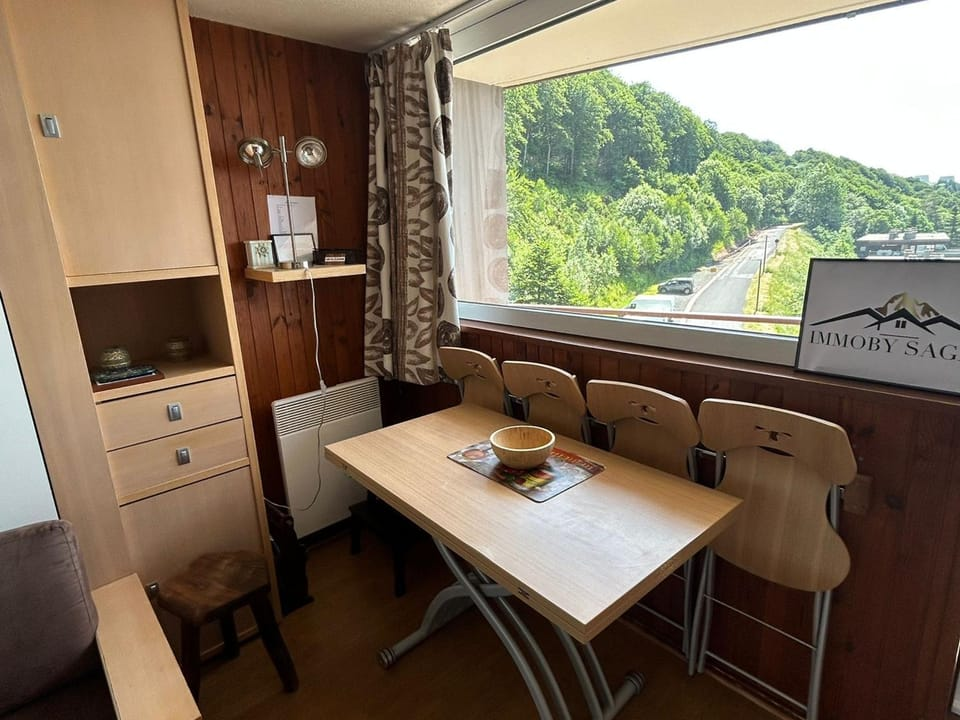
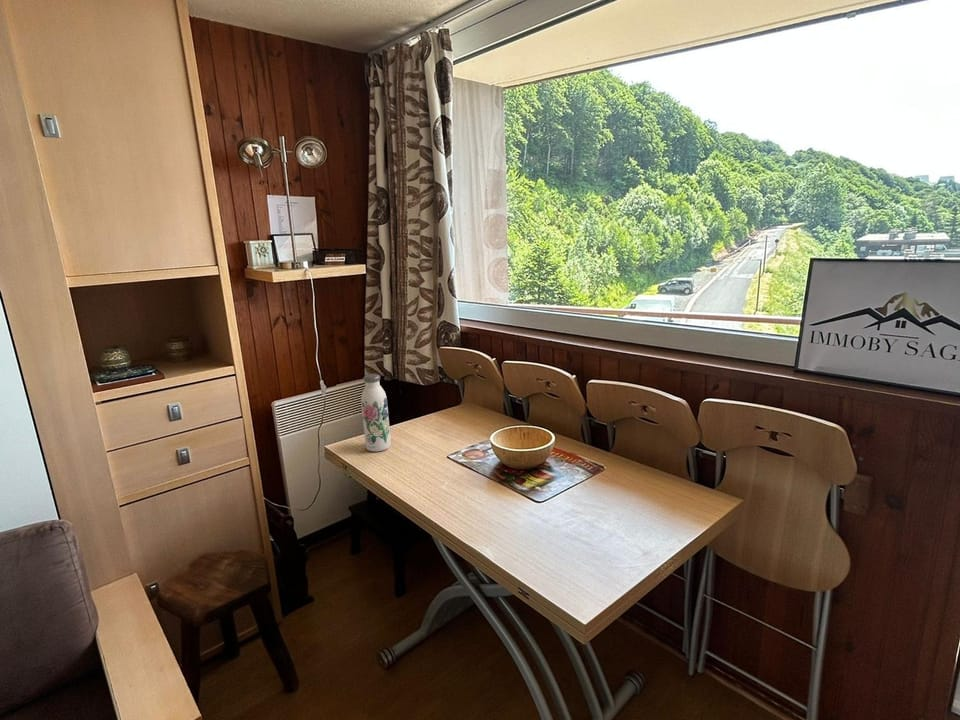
+ water bottle (375, 411)
